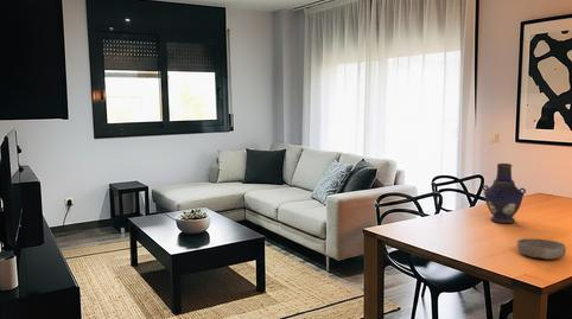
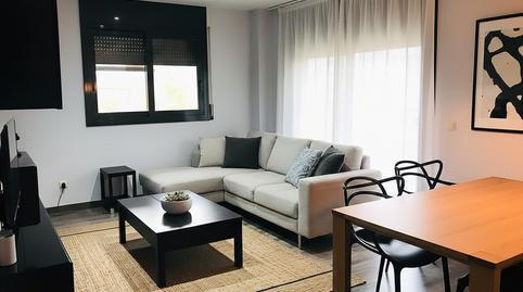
- bowl (540, 248)
- vase (503, 192)
